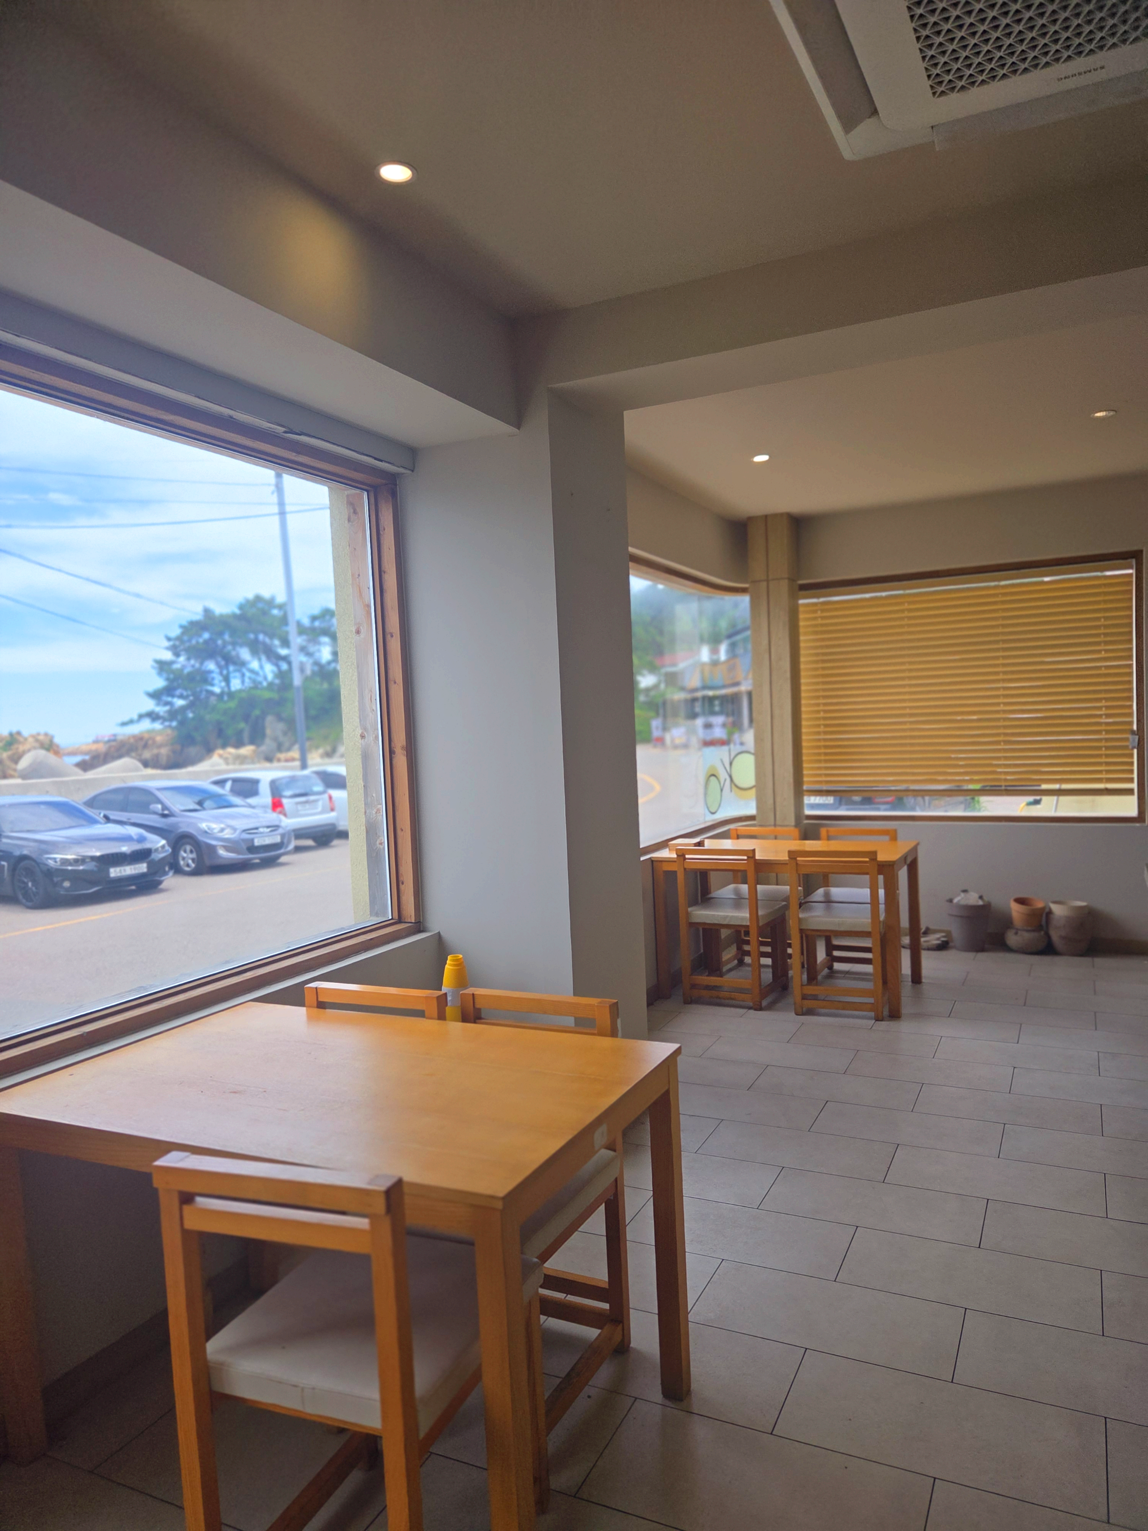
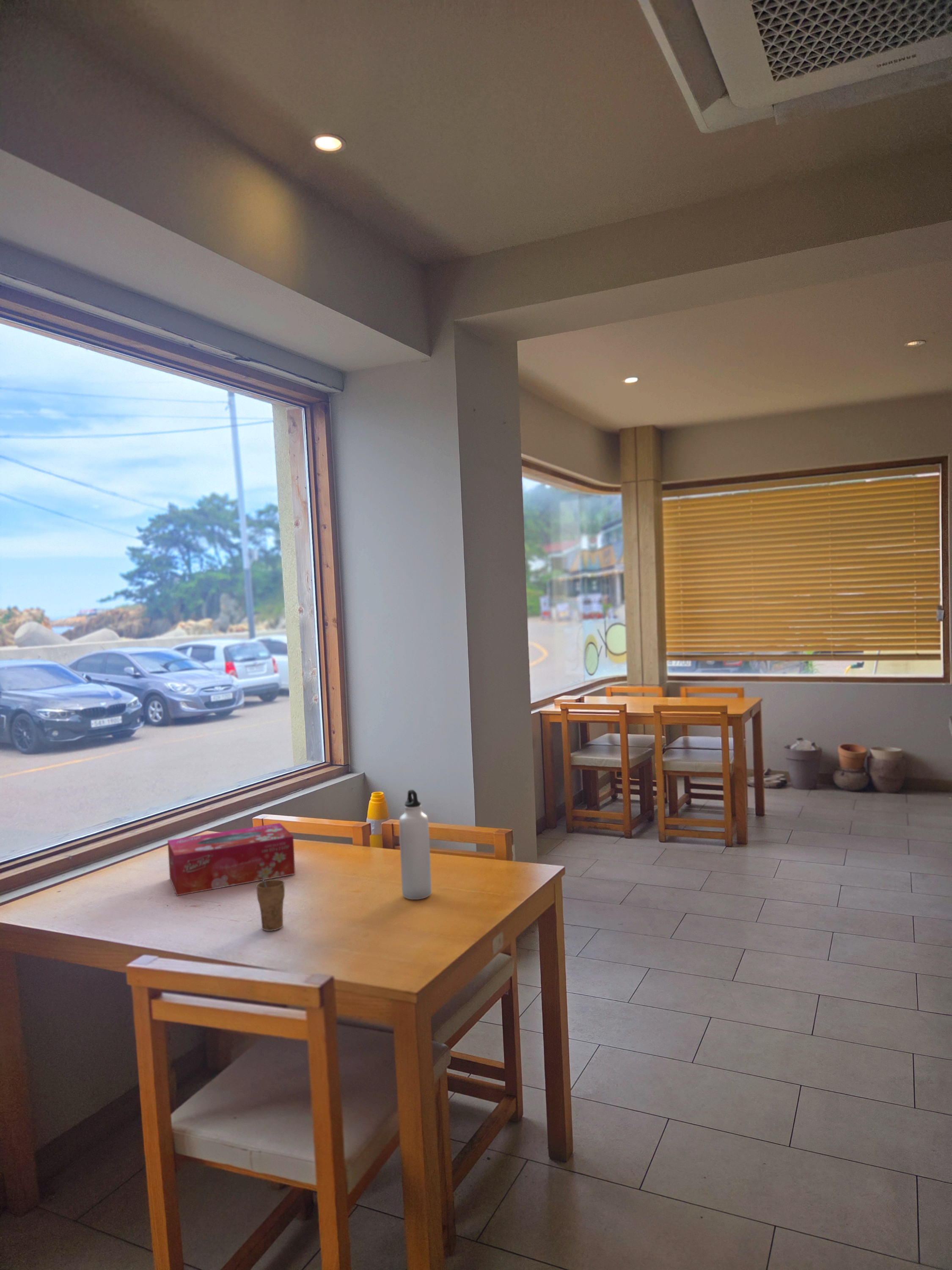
+ tissue box (231, 857)
+ cup (271, 900)
+ water bottle (414, 842)
